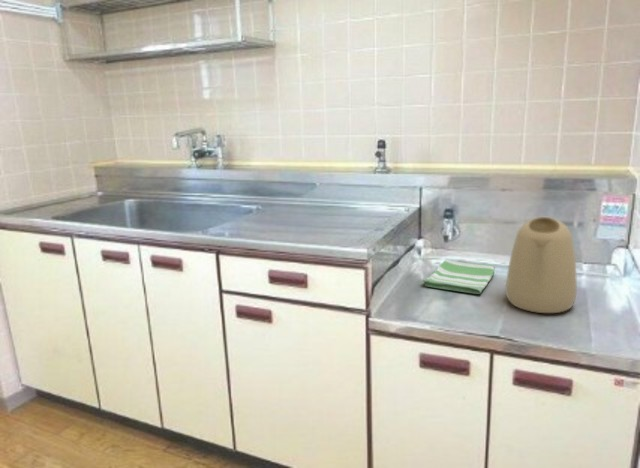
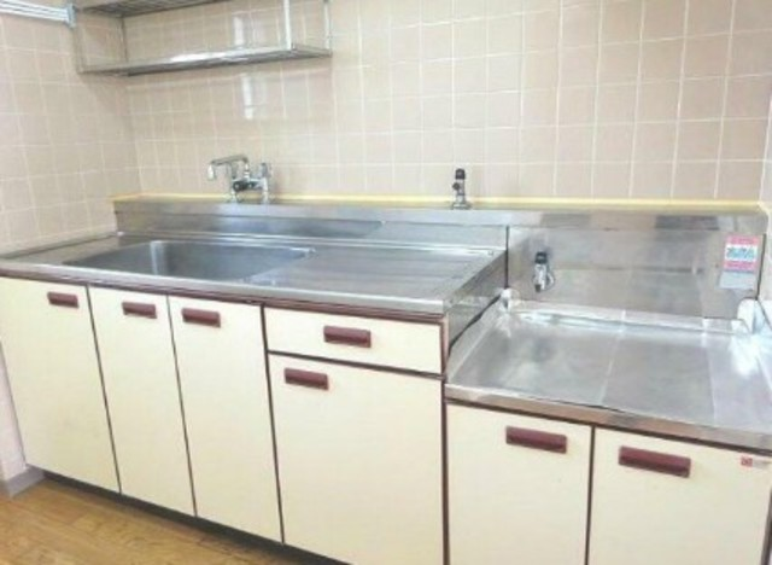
- dish towel (460, 274)
- kettle (542, 259)
